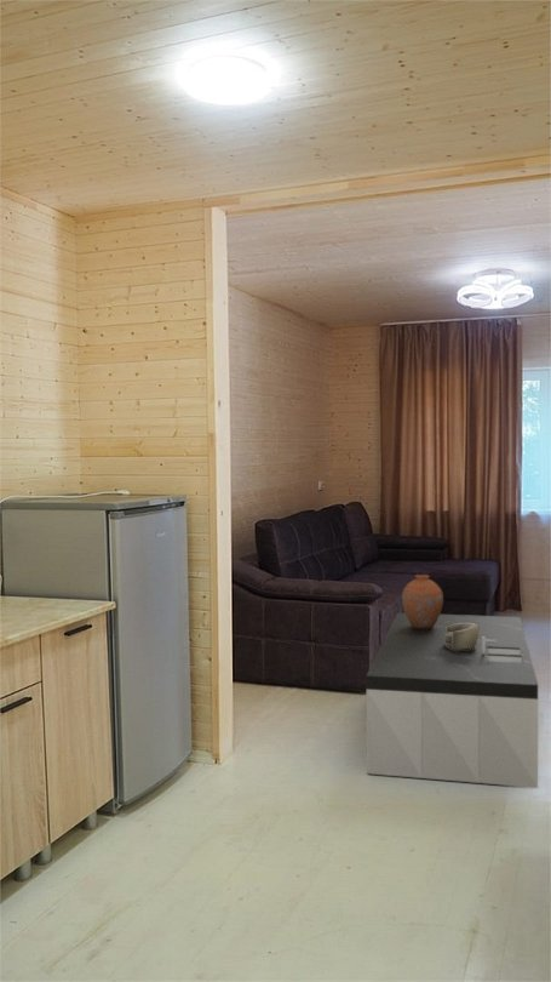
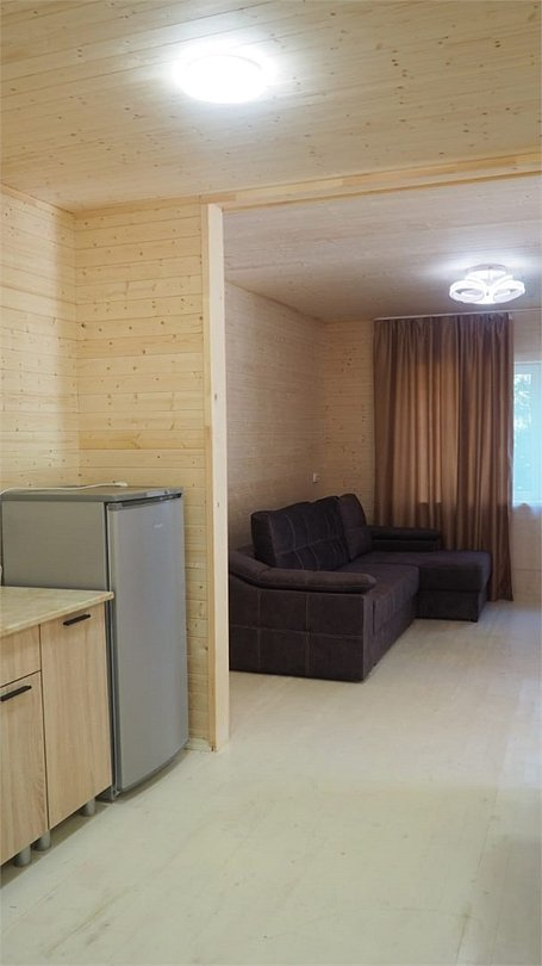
- decorative bowl (461, 634)
- coffee table (454, 676)
- vase (421, 600)
